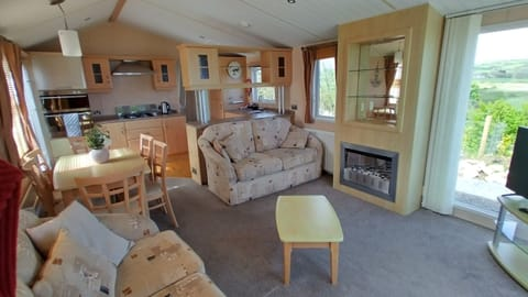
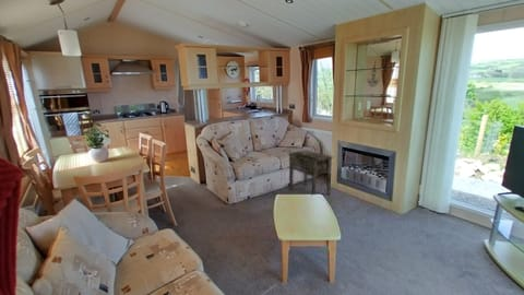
+ side table (309, 173)
